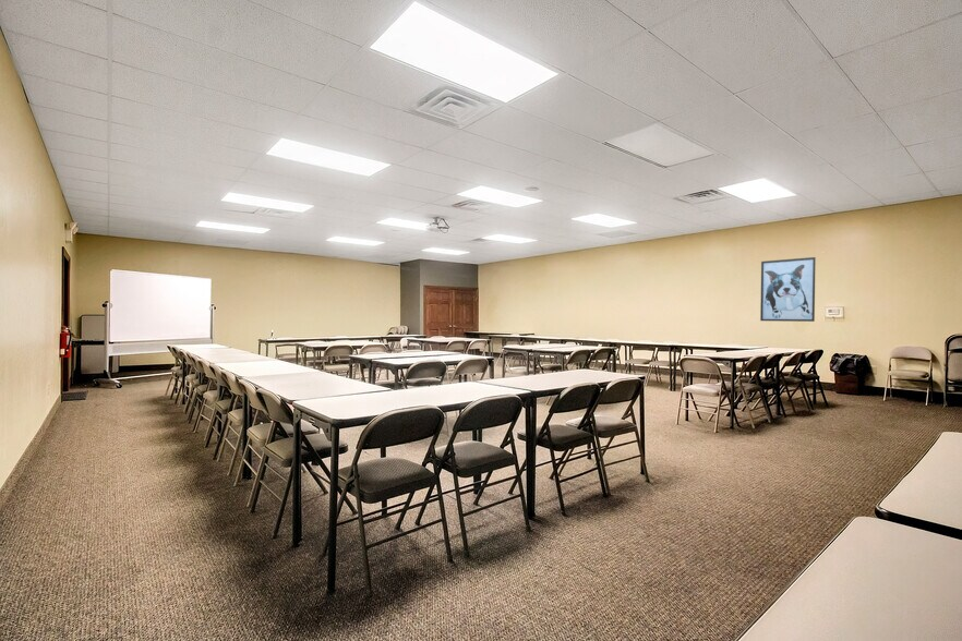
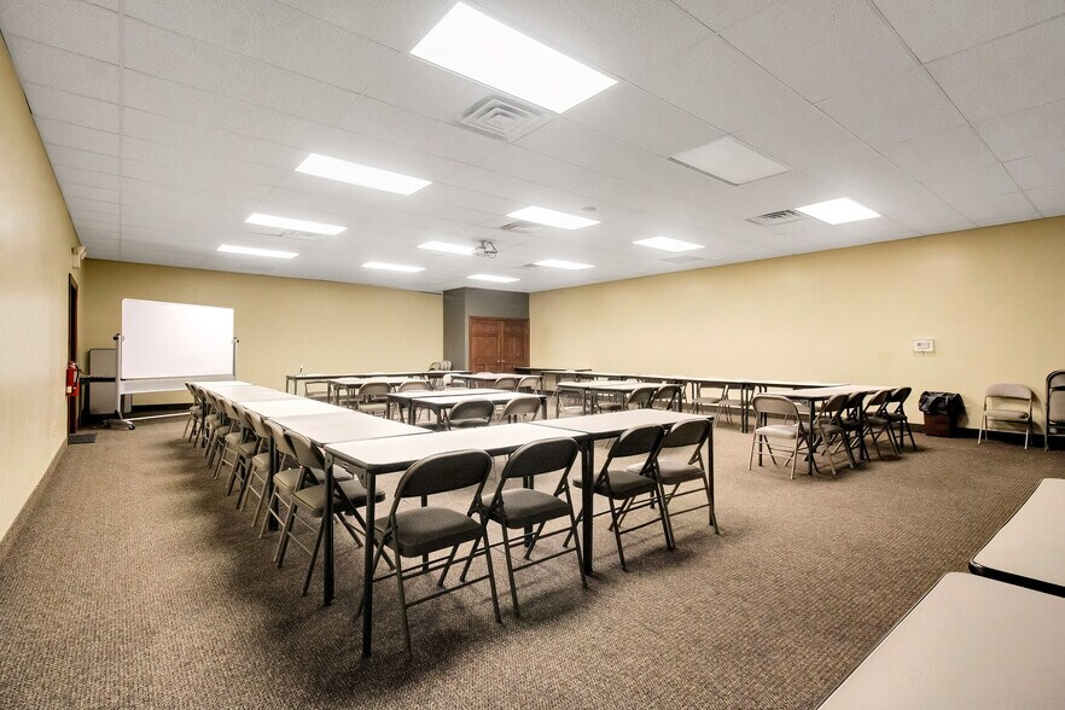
- wall art (786, 290)
